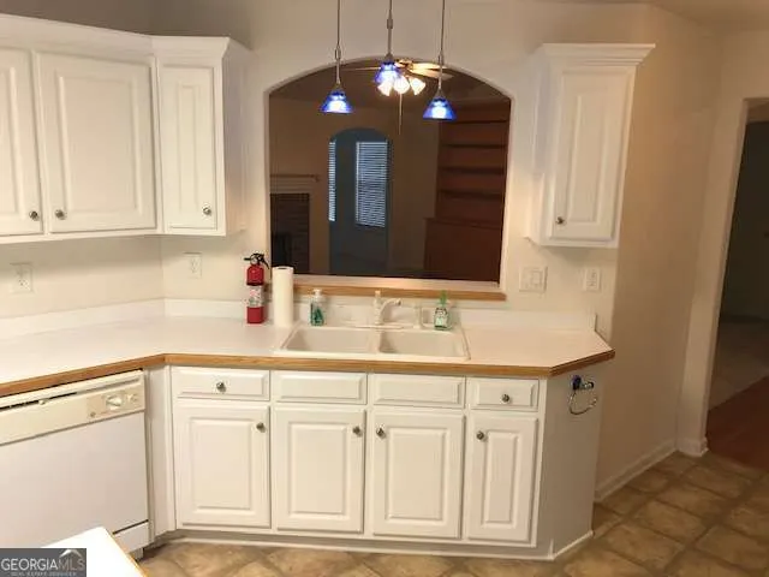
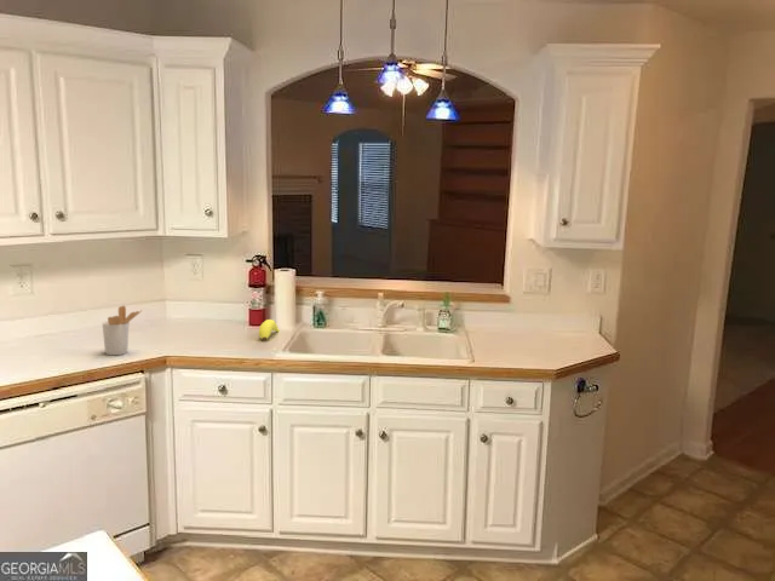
+ utensil holder (122, 330)
+ banana (269, 328)
